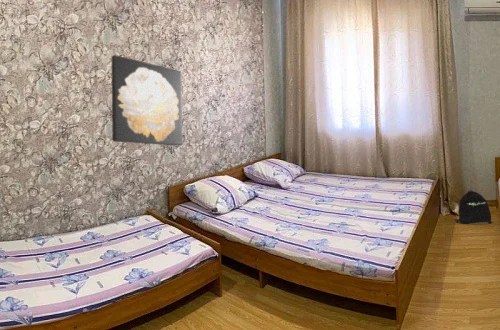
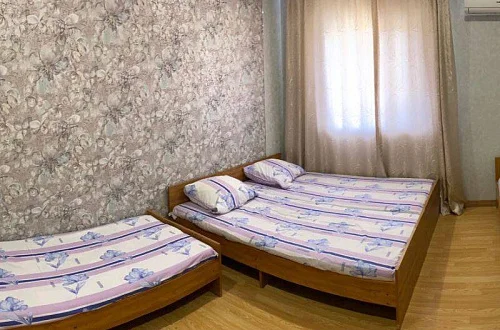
- backpack (471, 206)
- wall art (149, 103)
